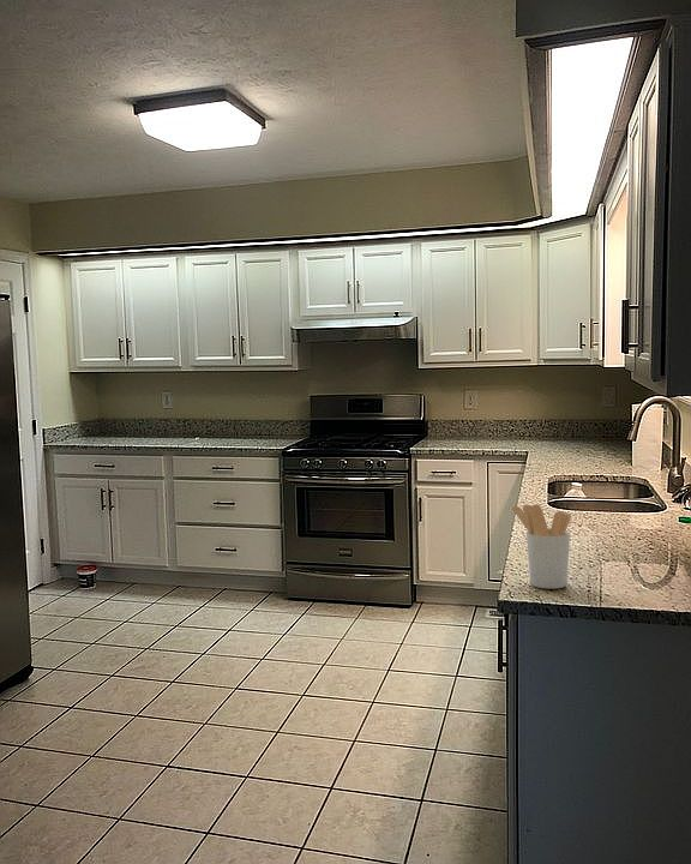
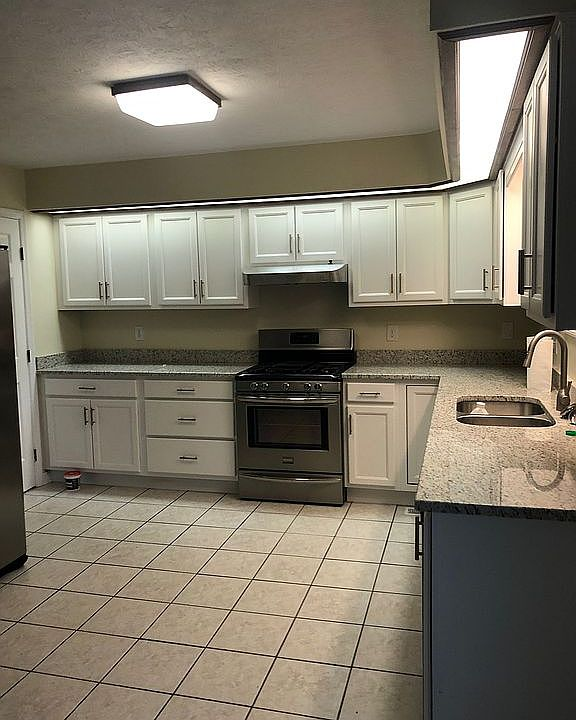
- utensil holder (541, 542)
